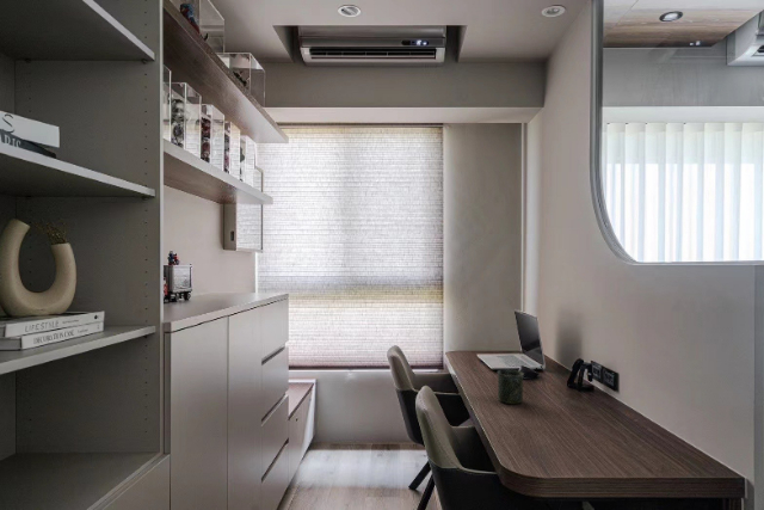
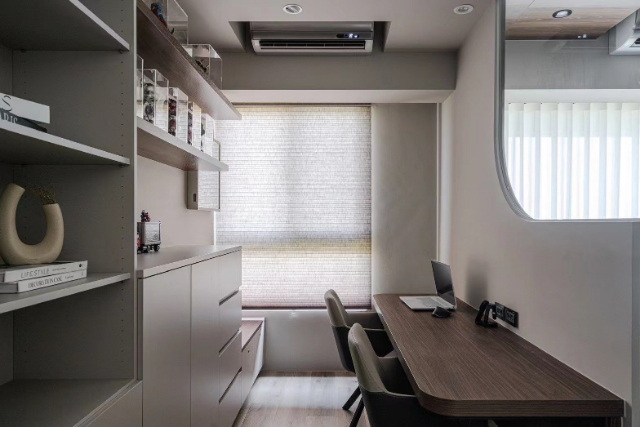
- mug (511, 387)
